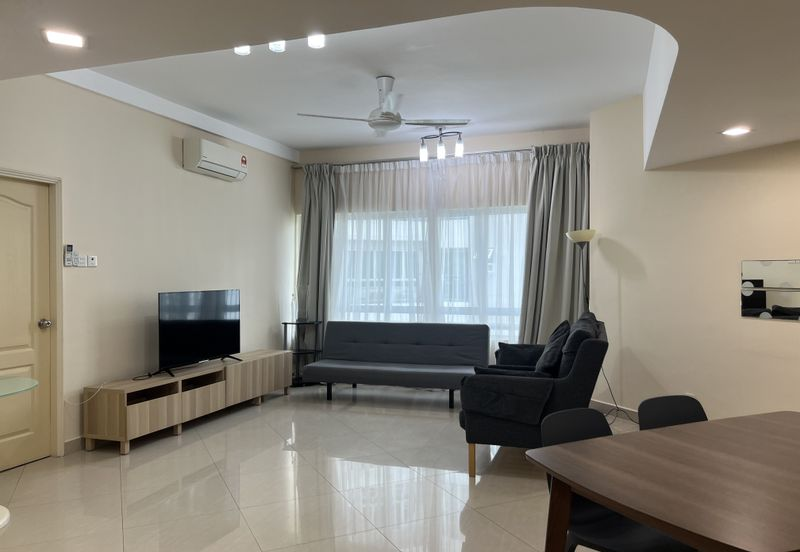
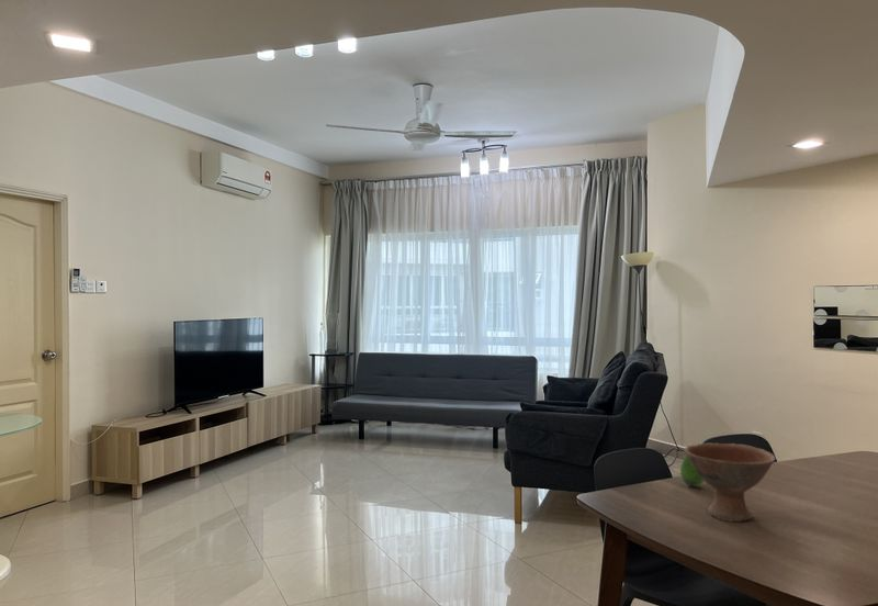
+ bowl (731, 481)
+ fruit (693, 468)
